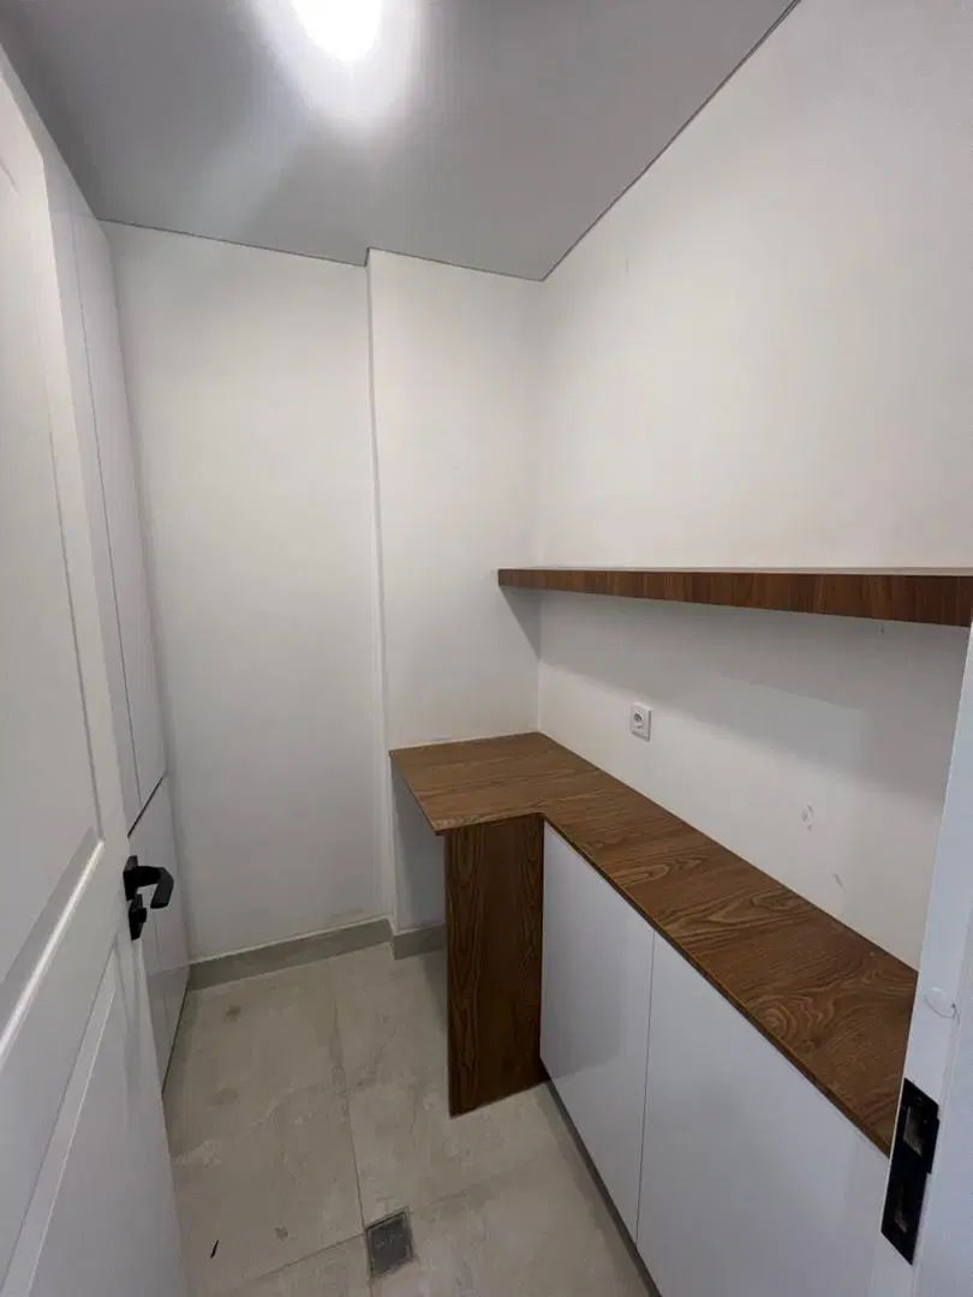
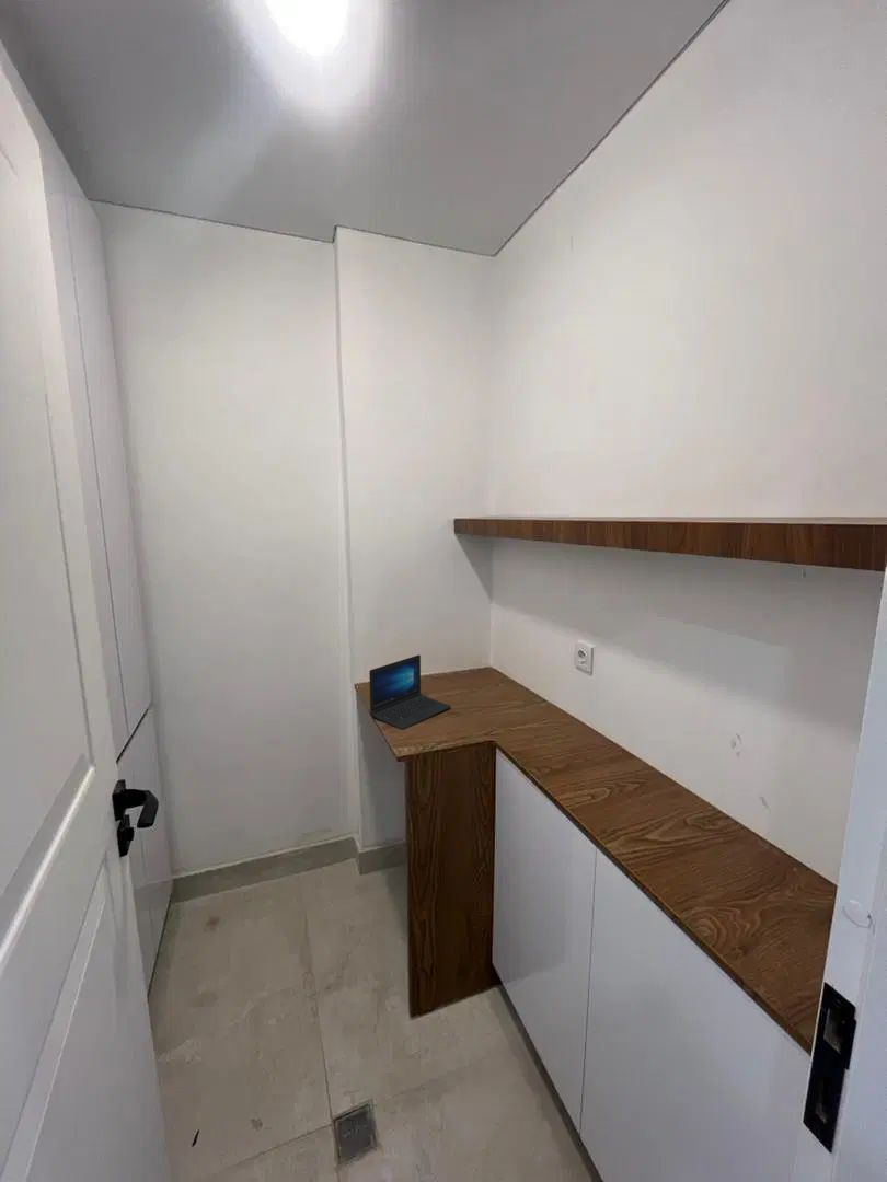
+ laptop (411, 690)
